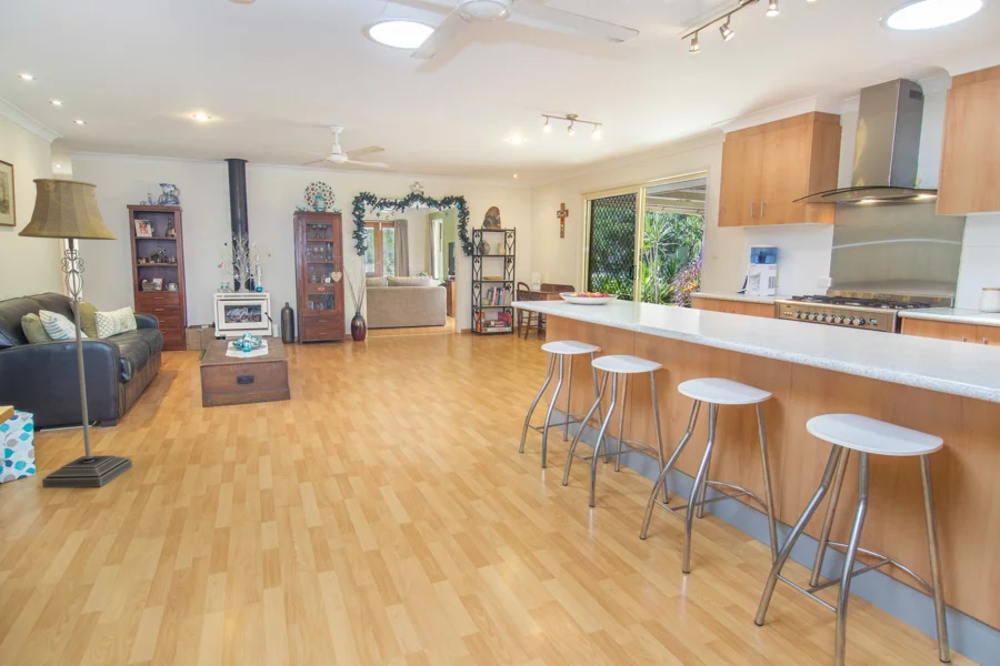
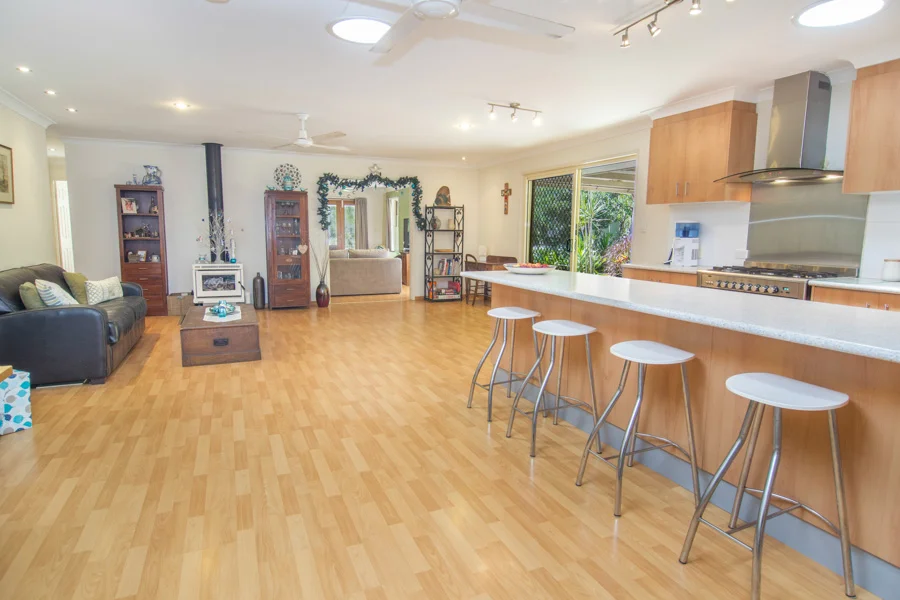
- floor lamp (78, 334)
